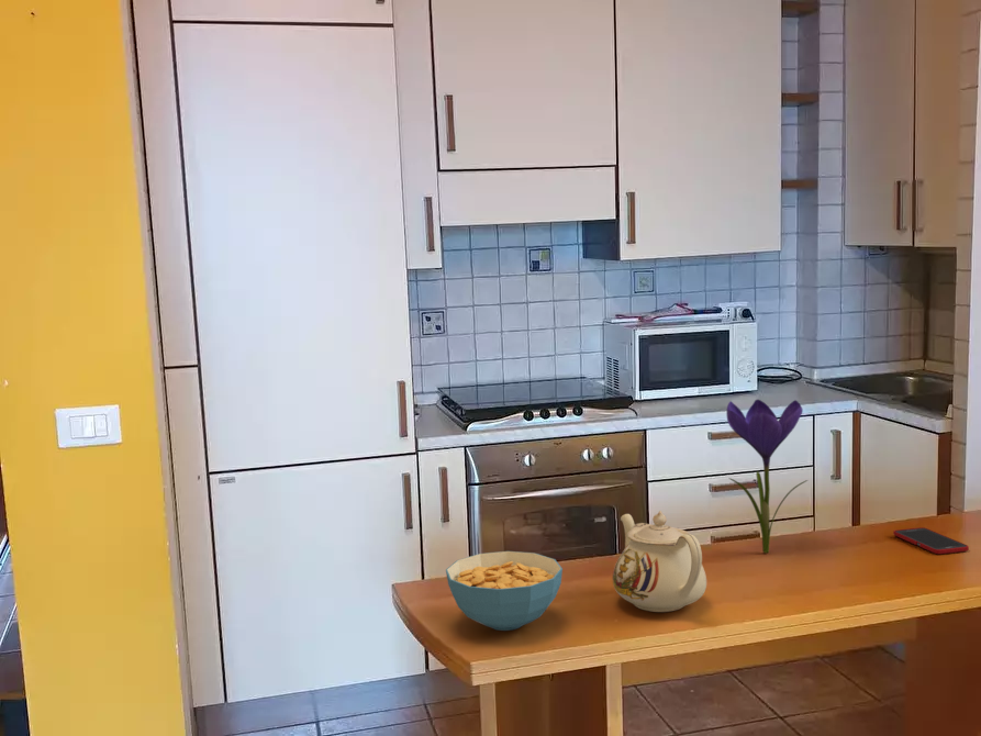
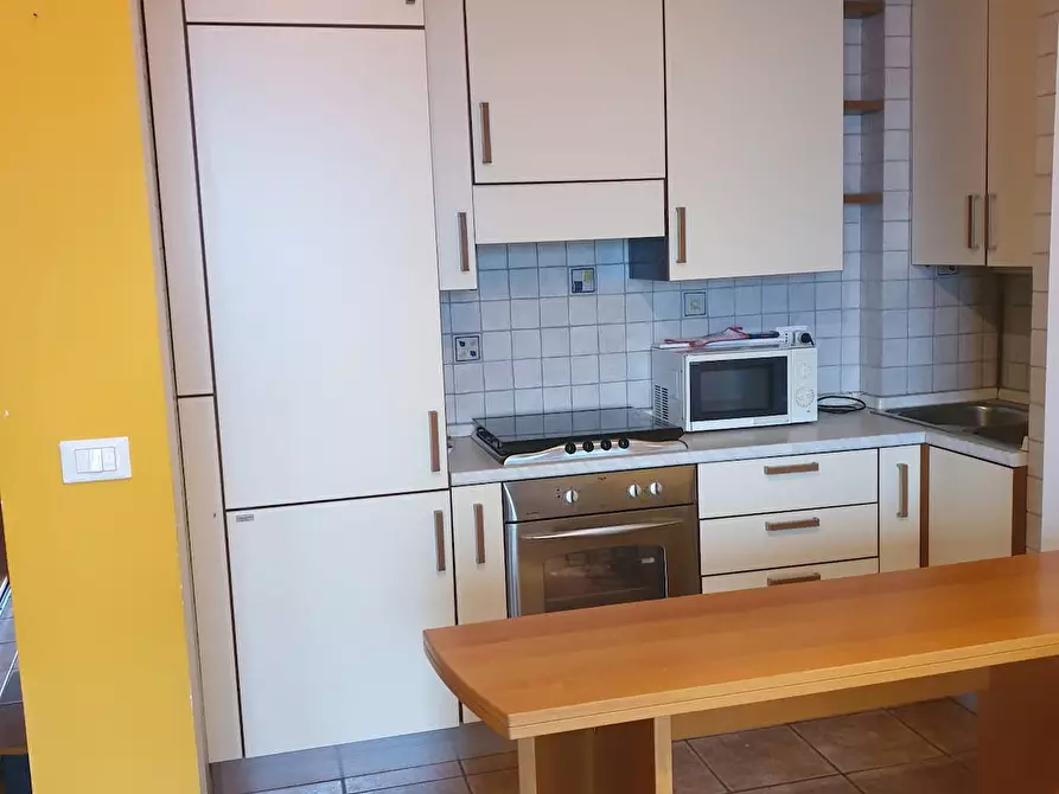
- cereal bowl (504, 596)
- cell phone (929, 540)
- flower (766, 479)
- teapot (658, 557)
